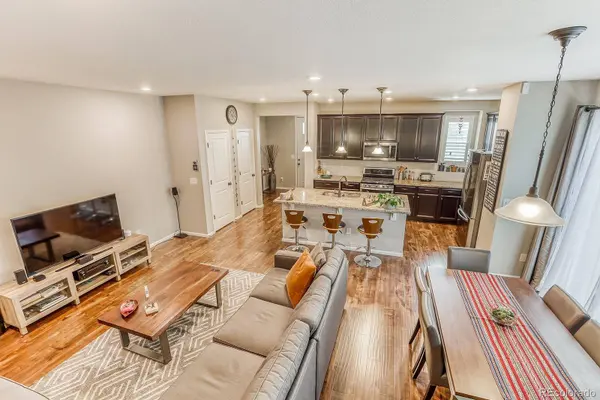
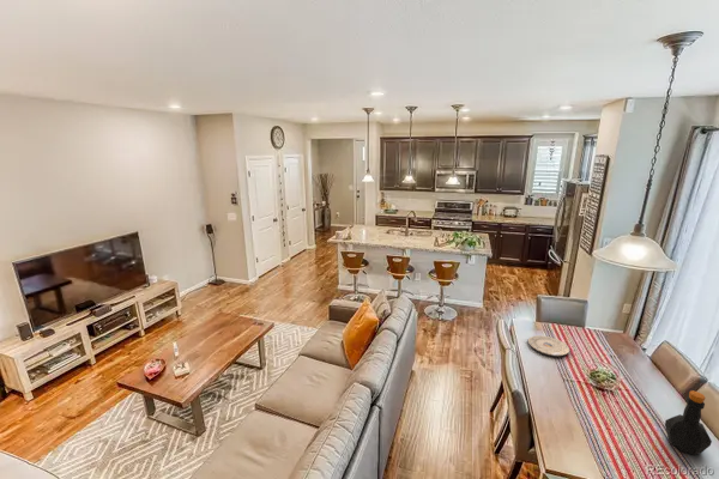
+ plate (548, 345)
+ bottle (690, 419)
